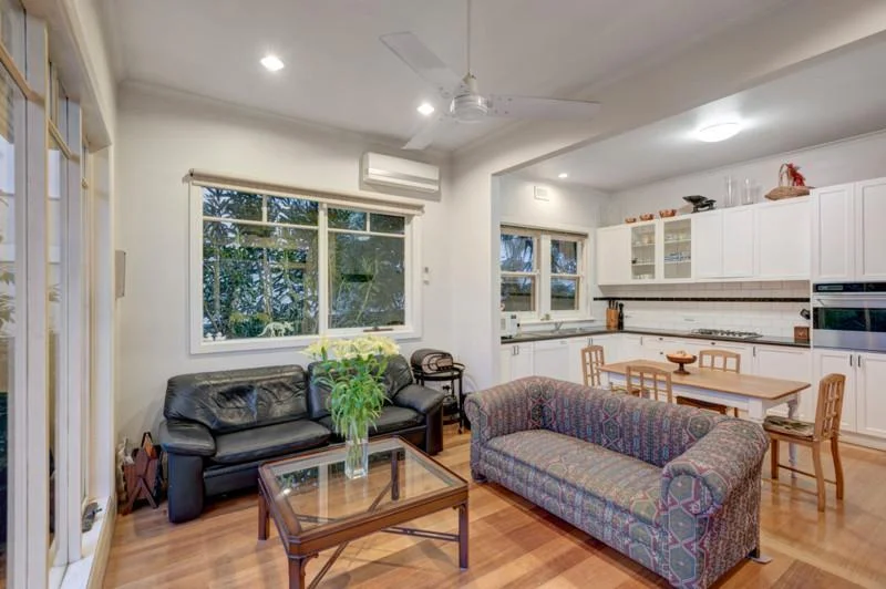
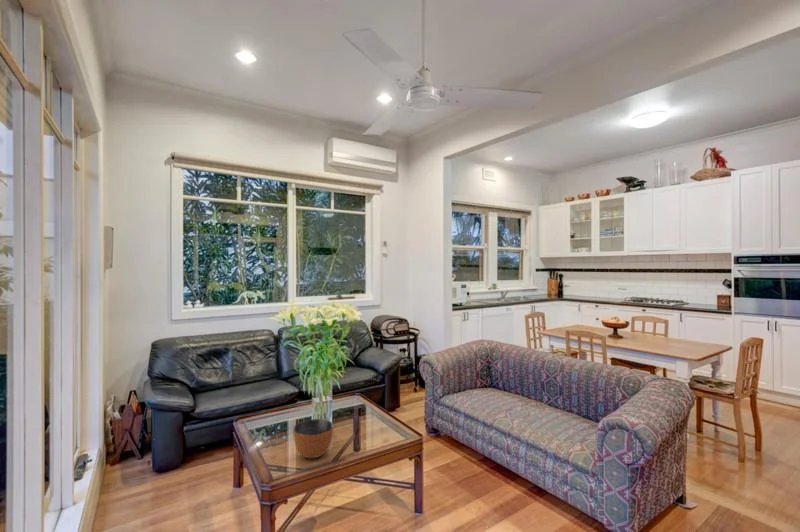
+ bowl (313, 440)
